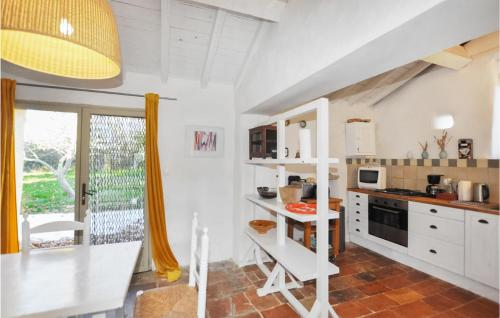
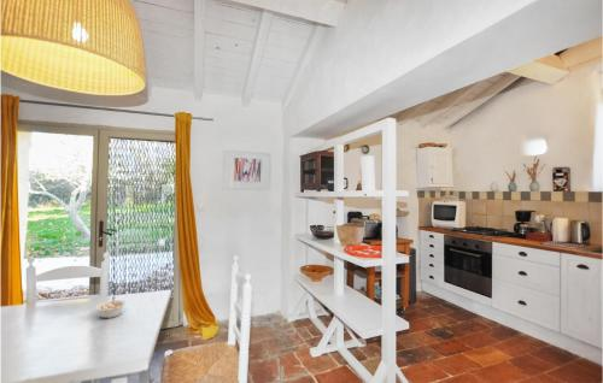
+ legume (110, 308)
